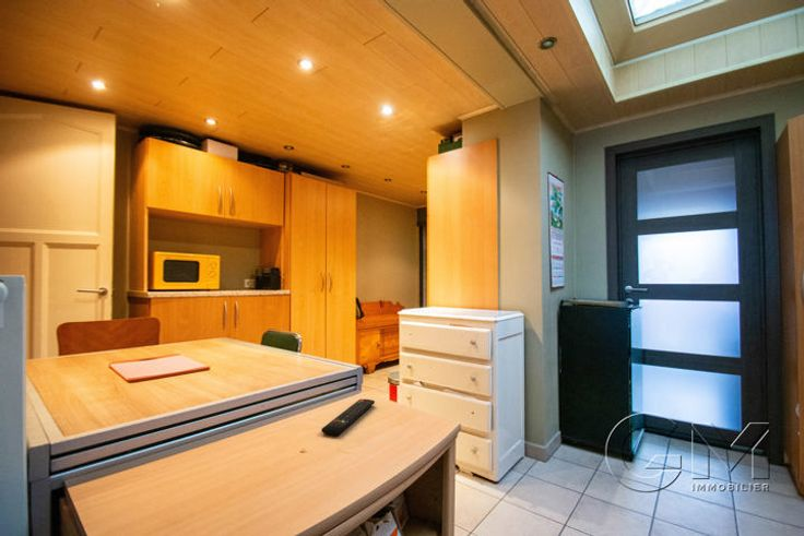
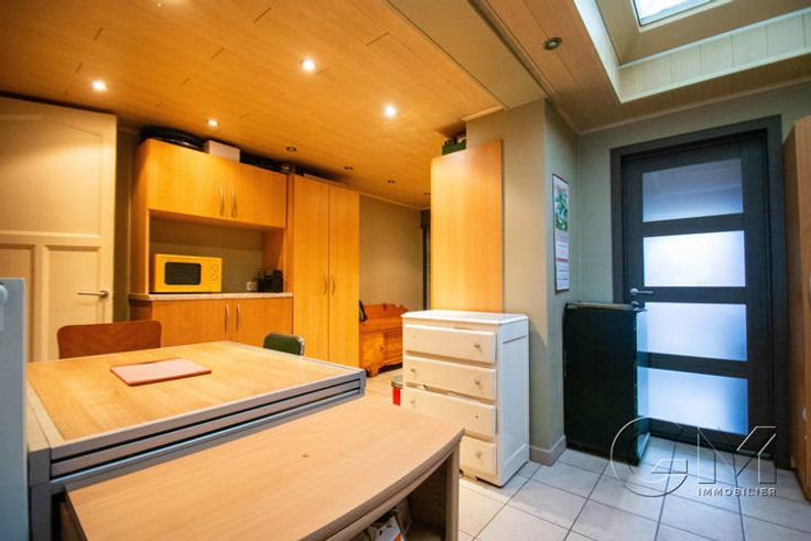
- remote control (351, 415)
